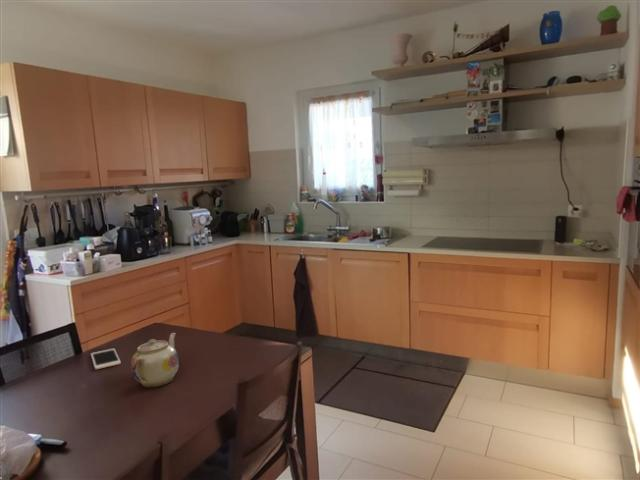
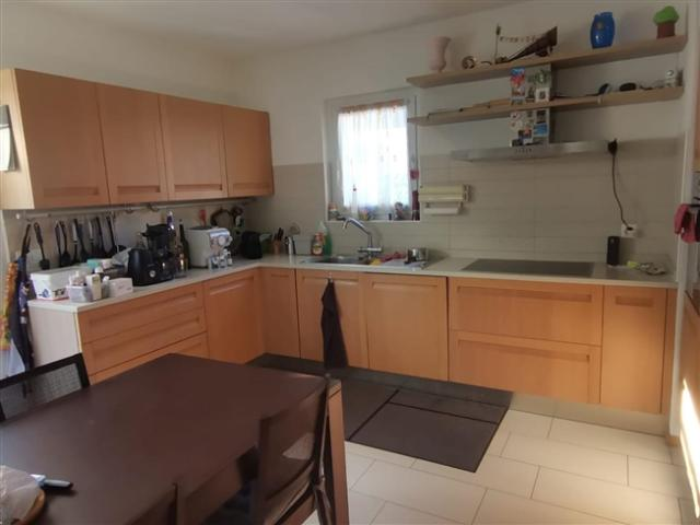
- teapot (155, 359)
- cell phone (105, 358)
